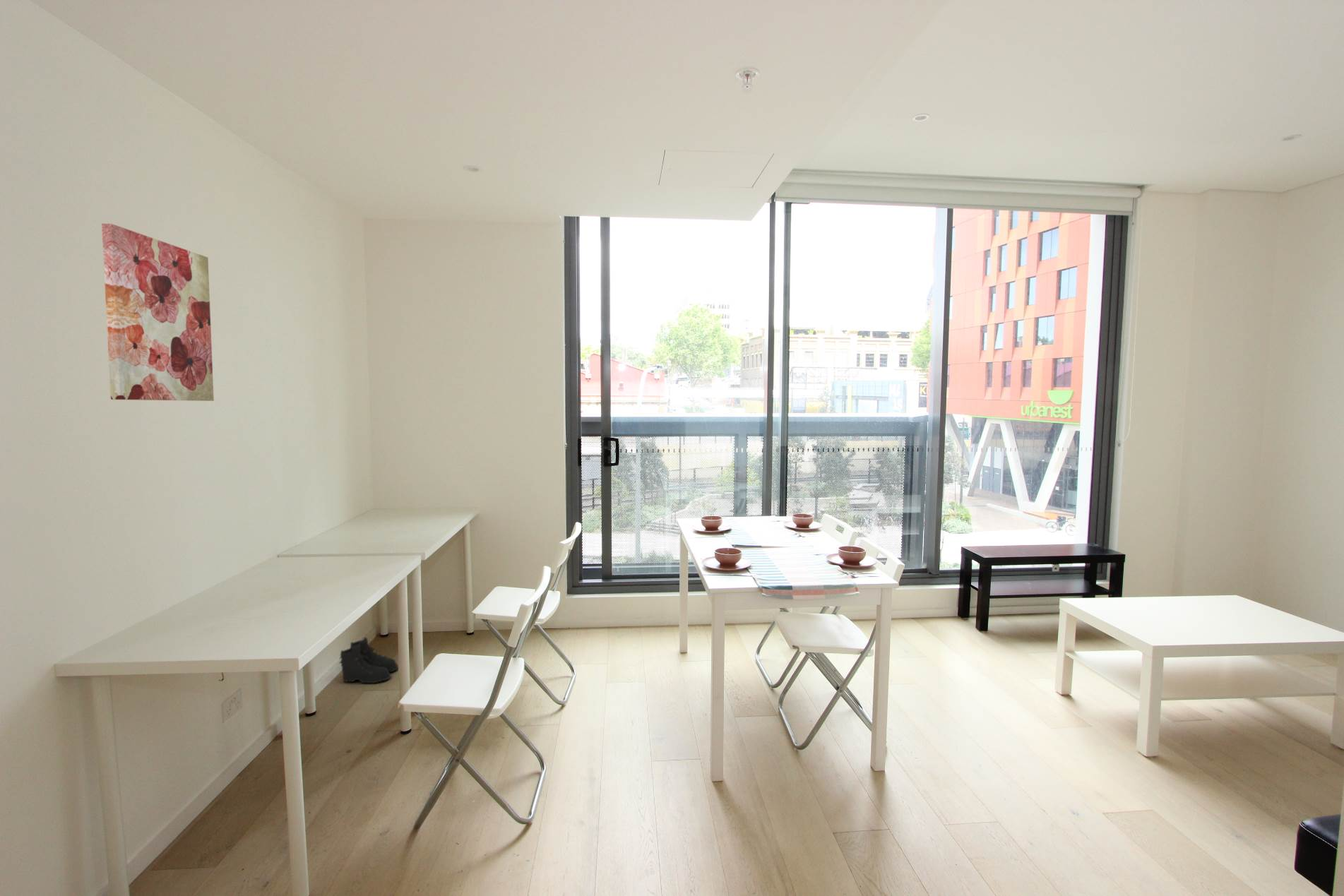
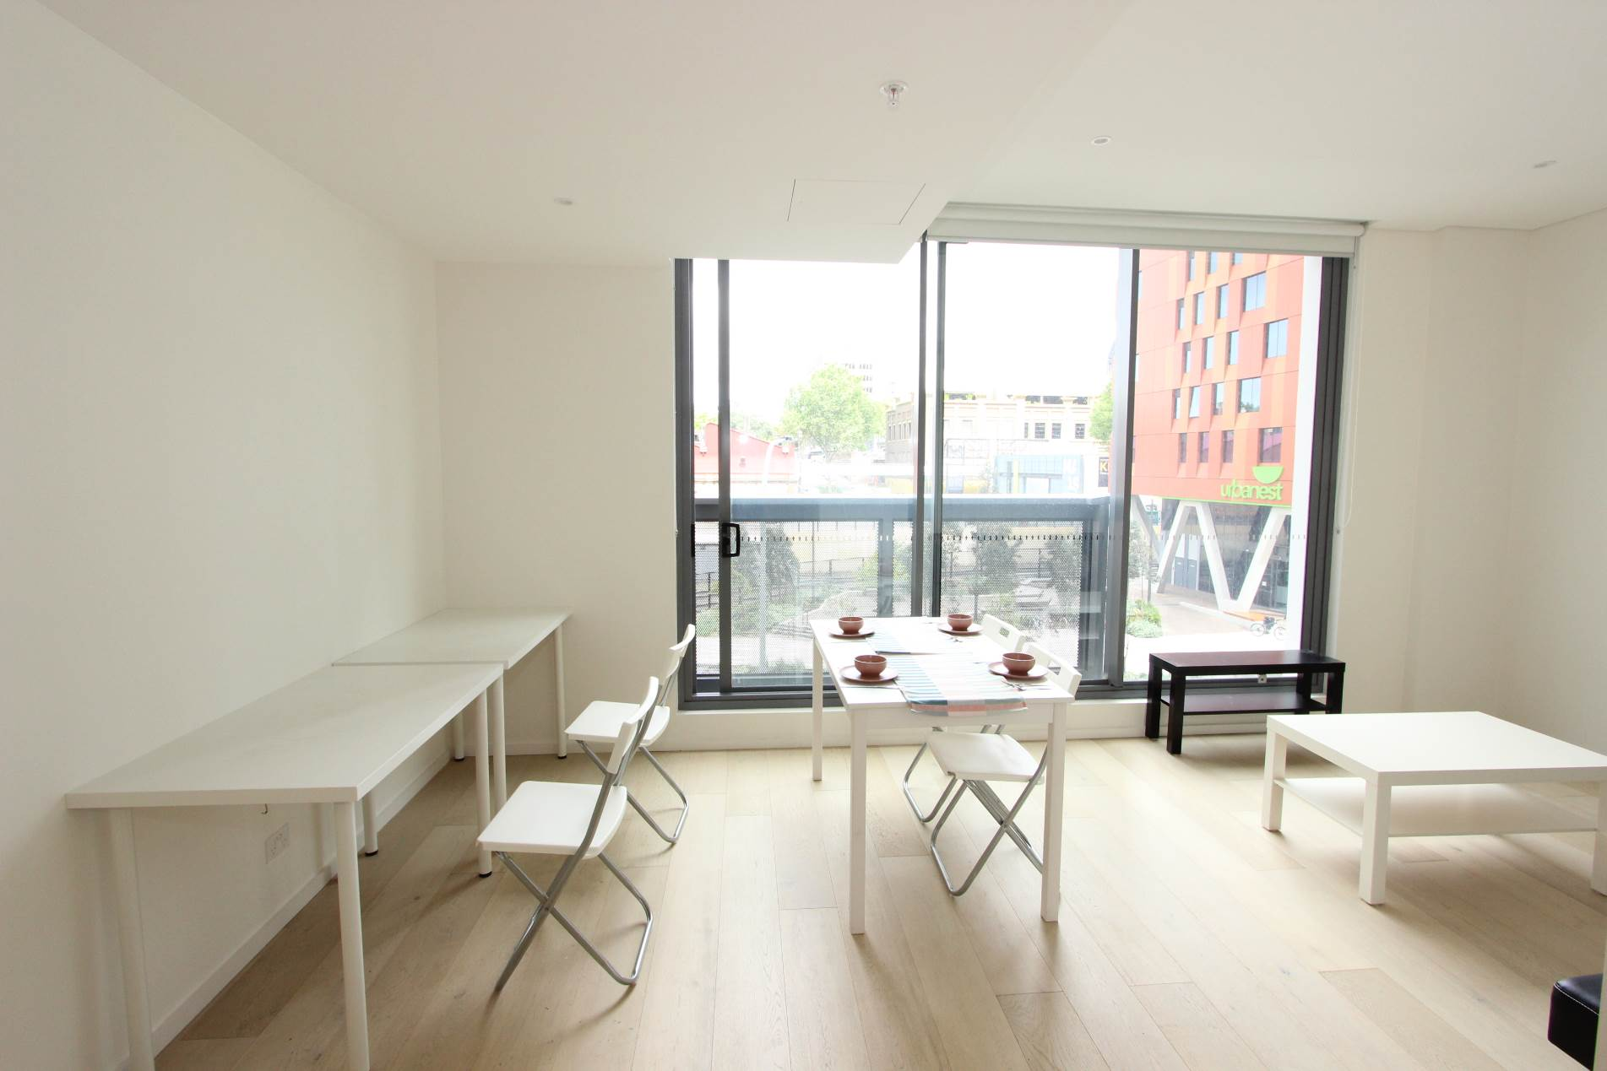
- boots (369, 658)
- wall art (164, 321)
